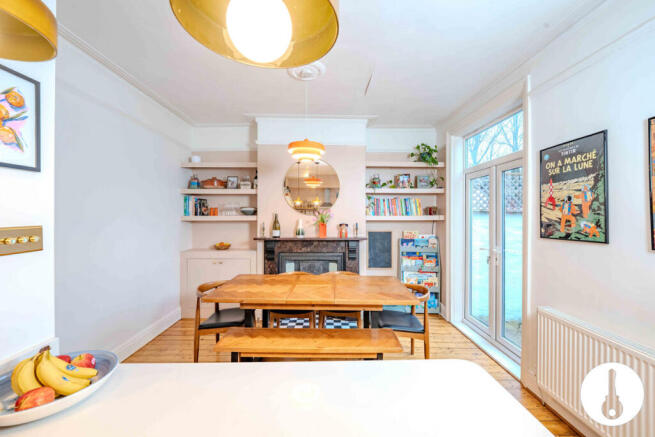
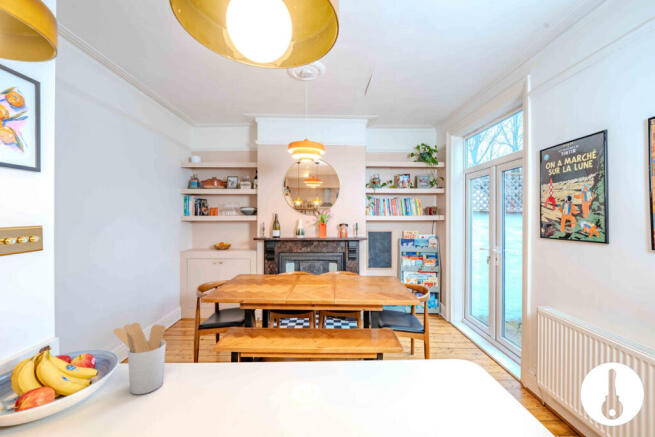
+ utensil holder (140, 354)
